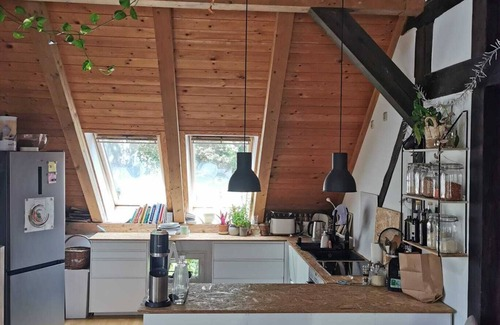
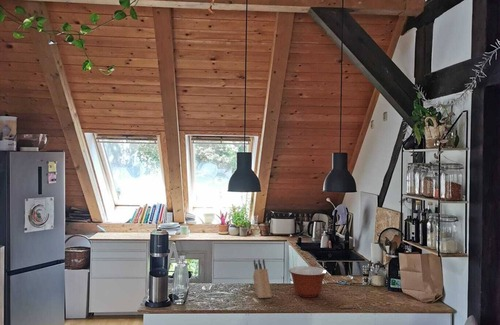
+ knife block (261, 277)
+ mixing bowl (307, 282)
